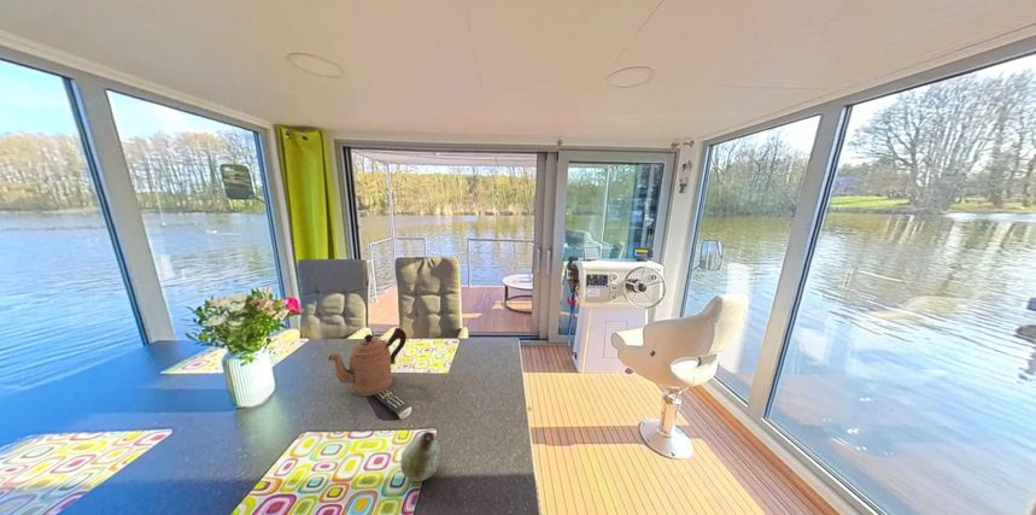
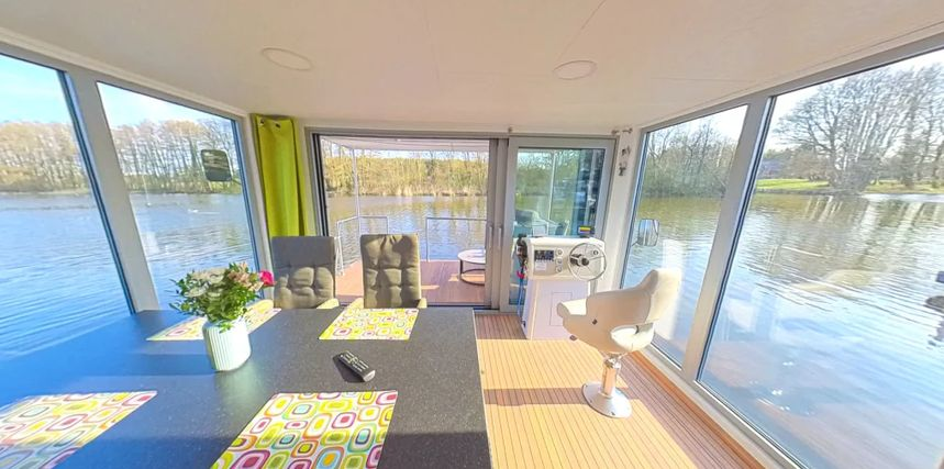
- fruit (420, 452)
- coffeepot (370, 358)
